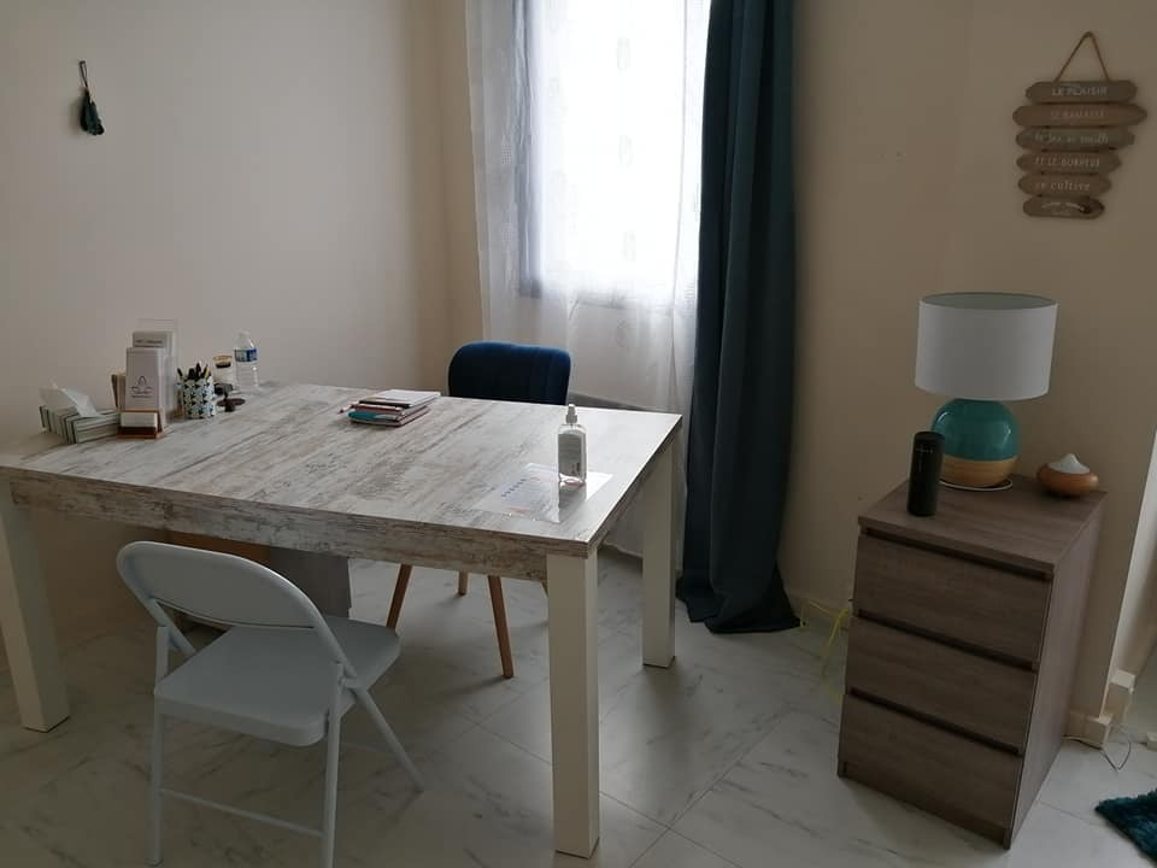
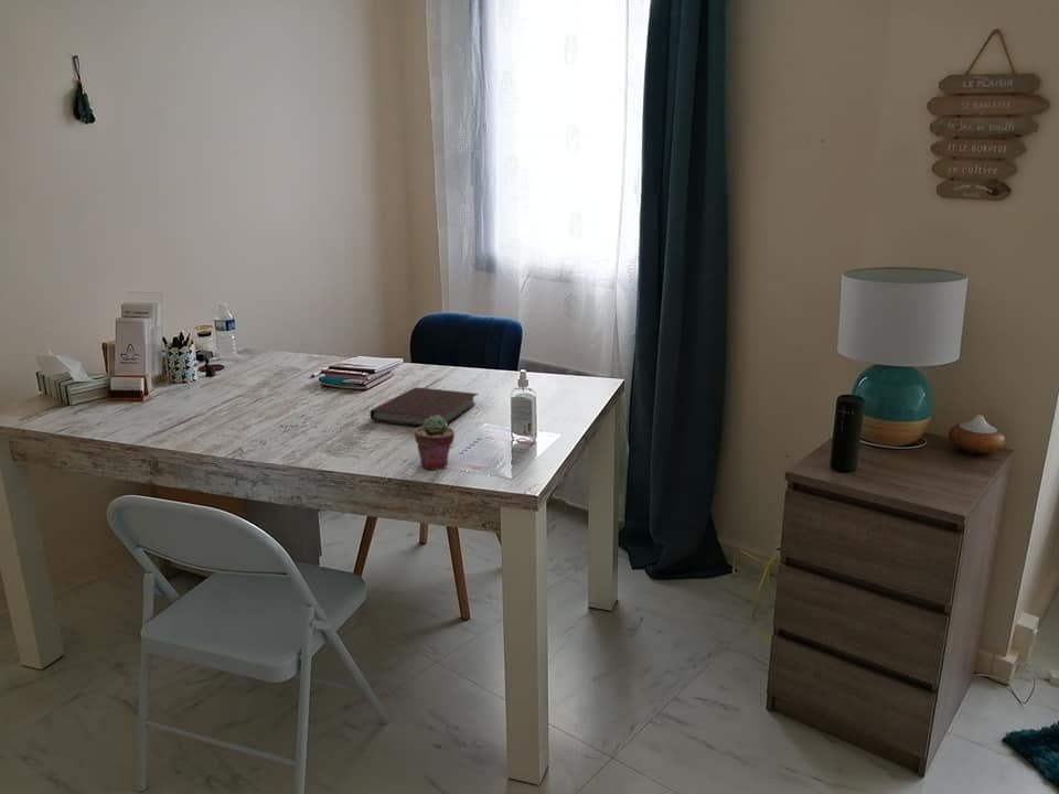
+ potted succulent (434, 440)
+ notebook (426, 406)
